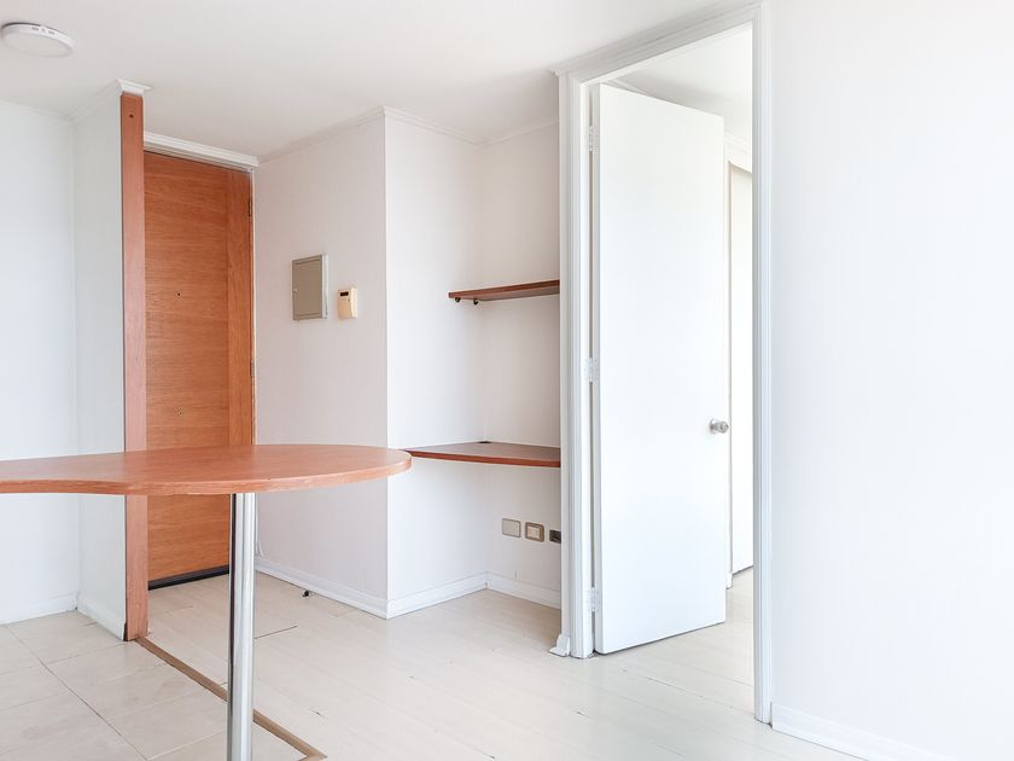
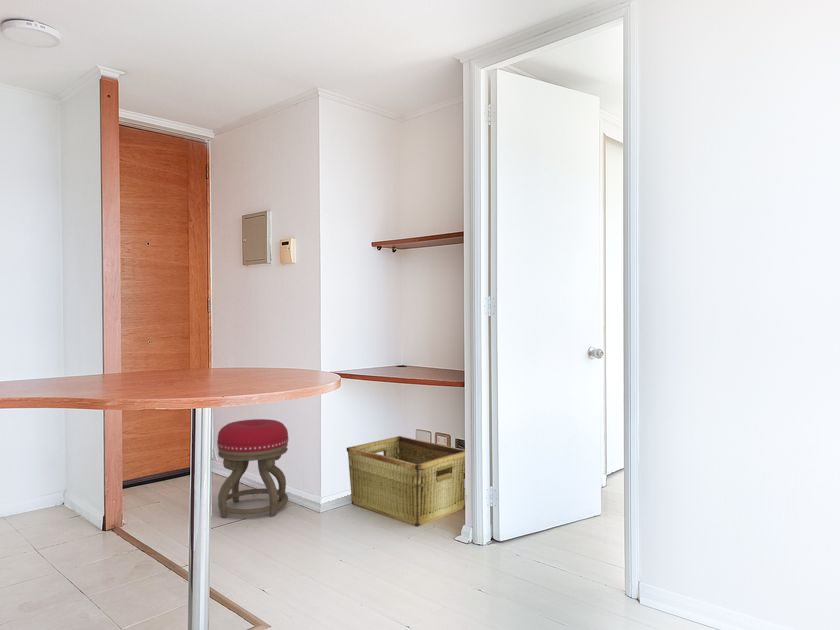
+ stool (258, 465)
+ hamper (407, 477)
